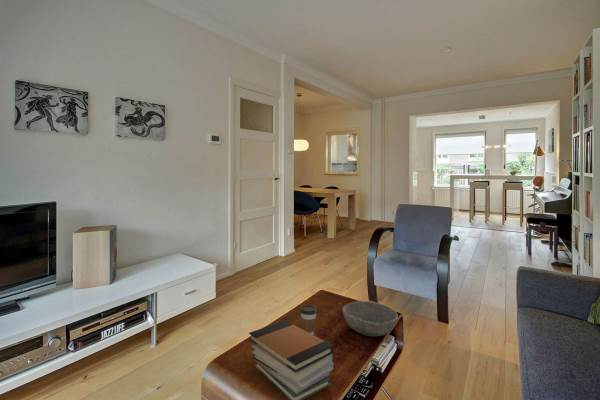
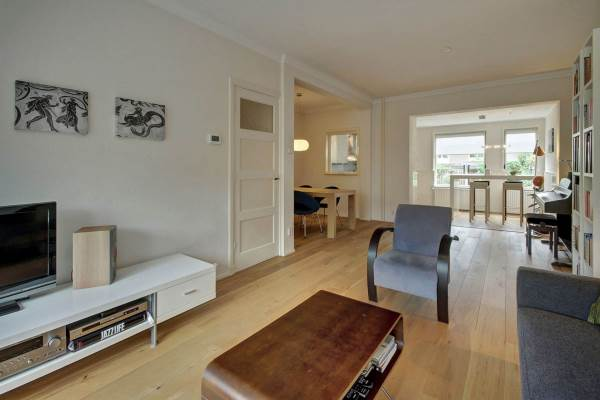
- coffee cup (308, 320)
- book stack (290, 357)
- bowl (369, 320)
